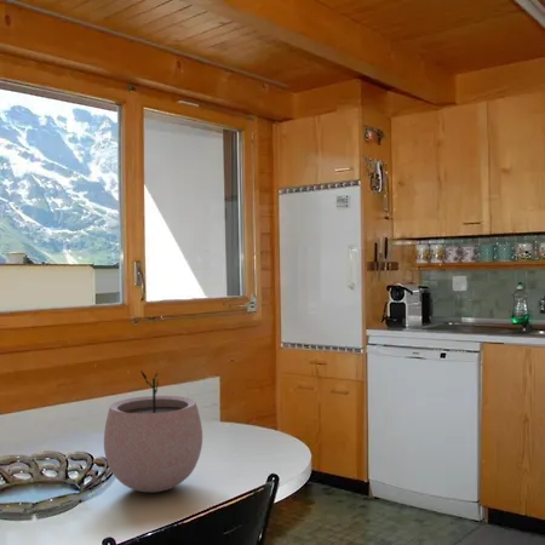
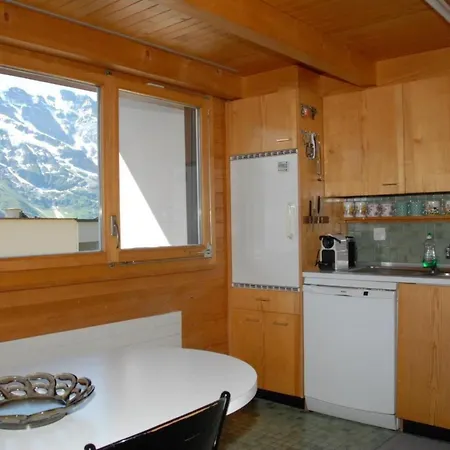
- plant pot (153, 426)
